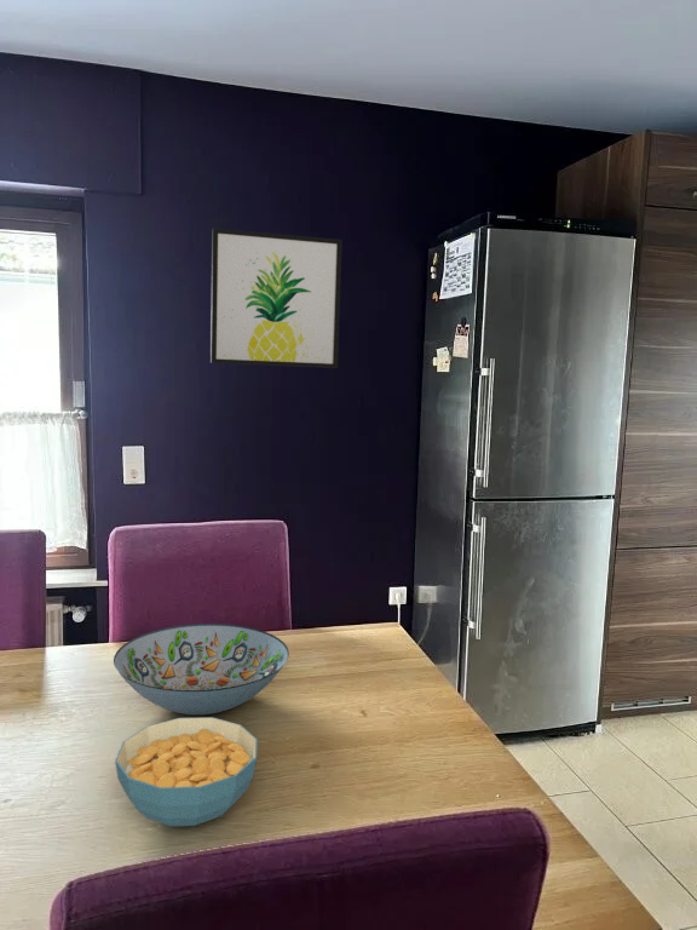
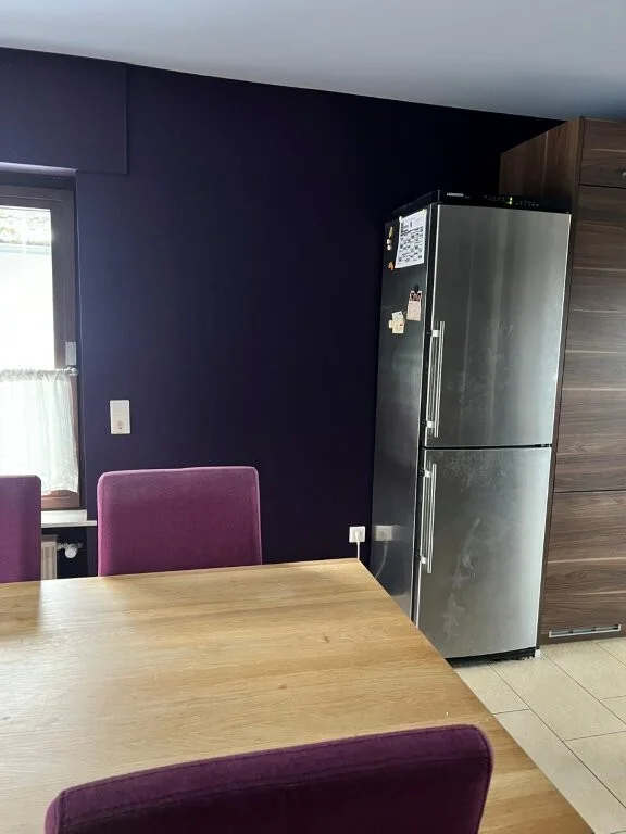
- wall art (276, 300)
- cereal bowl (188, 781)
- decorative bowl (202, 678)
